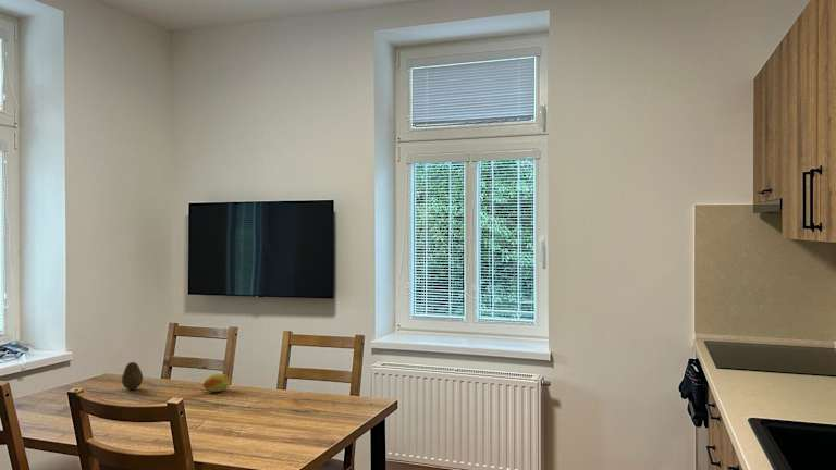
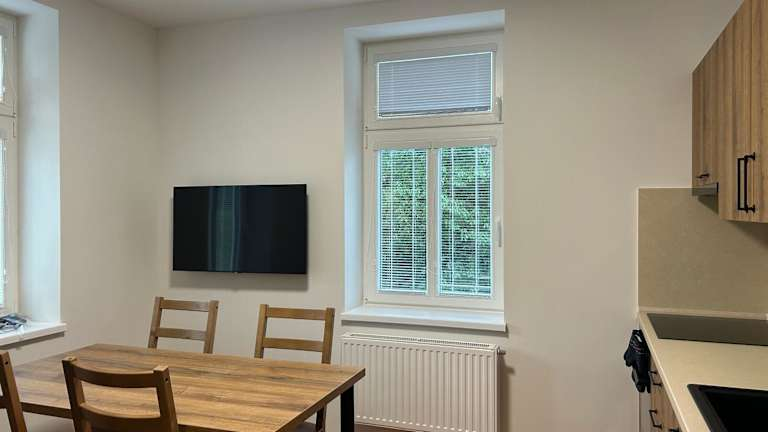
- fruit (132, 375)
- fruit (217, 382)
